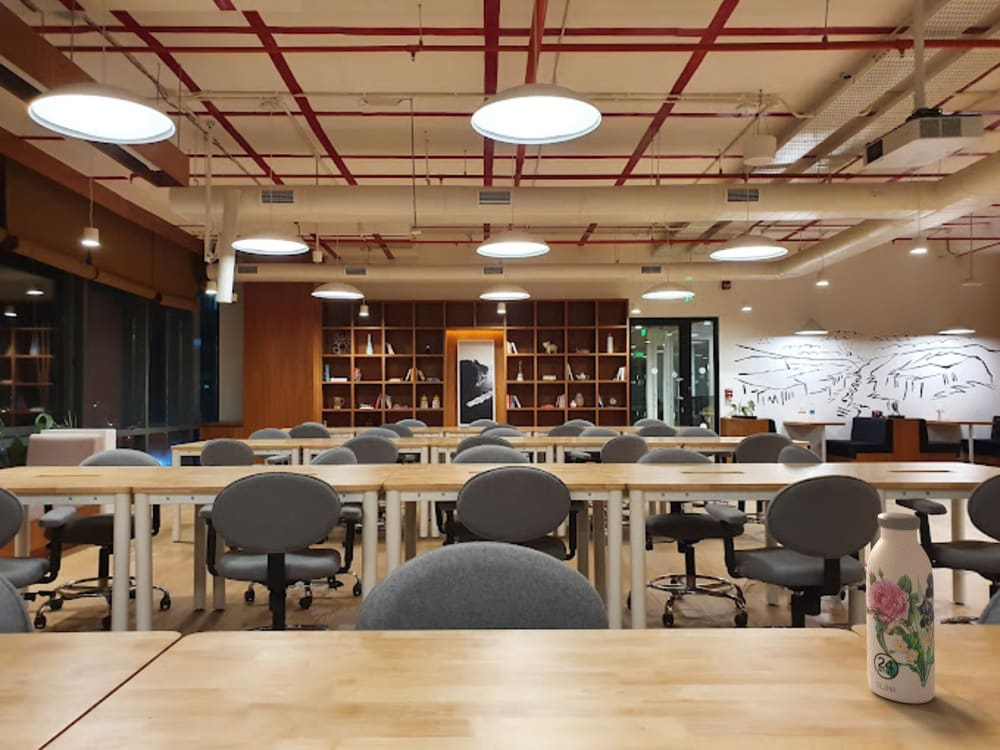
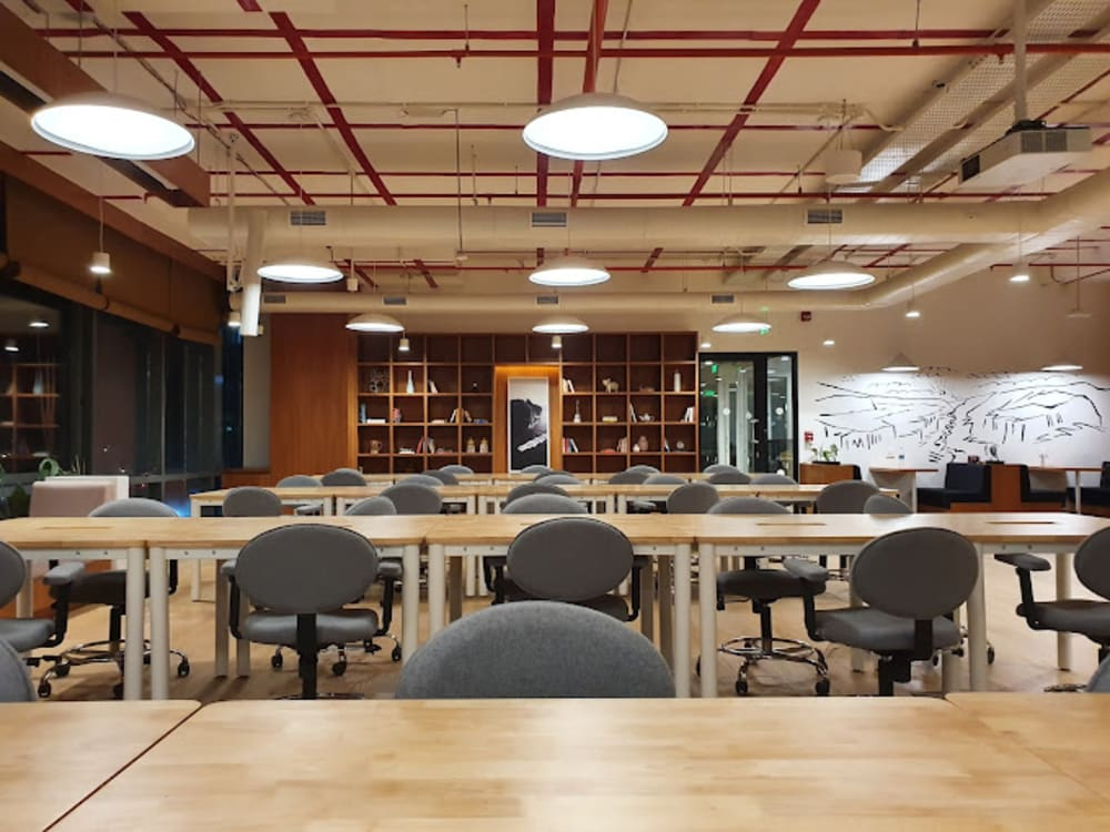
- water bottle (899, 602)
